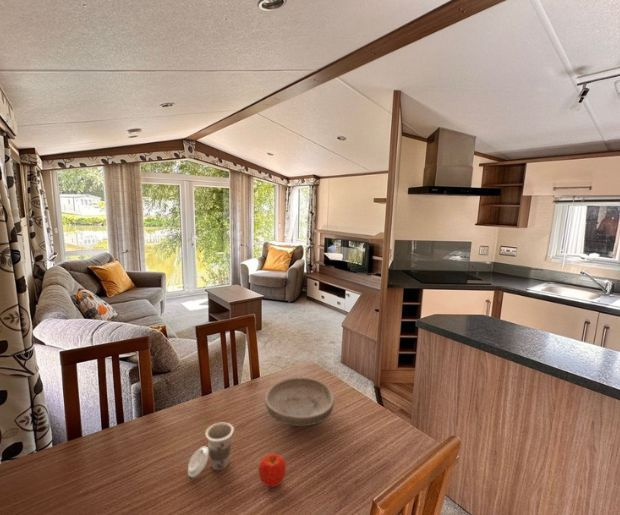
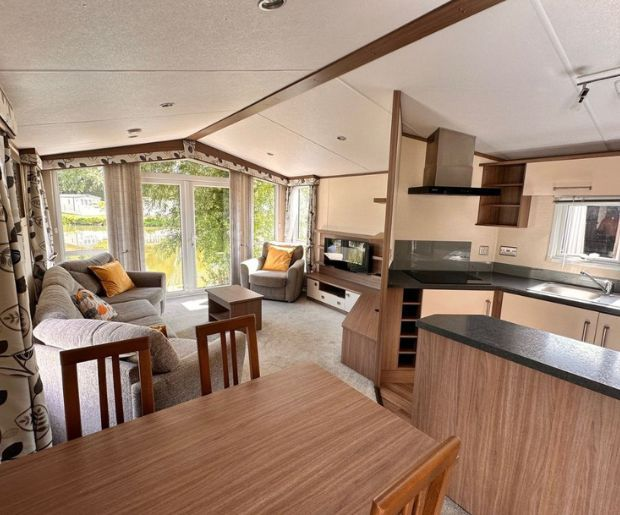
- cup (211, 450)
- bowl (299, 405)
- fruit (272, 469)
